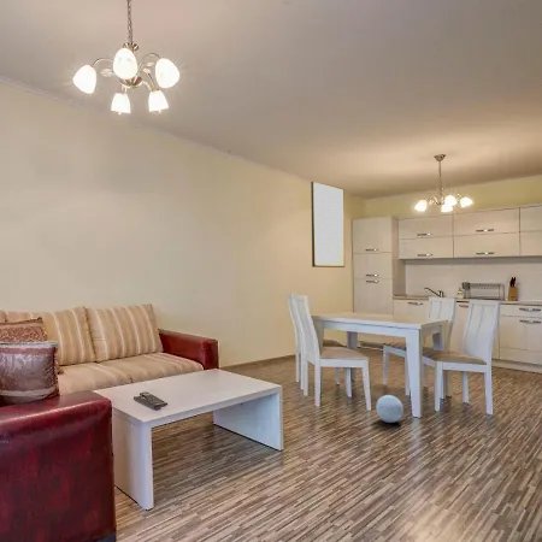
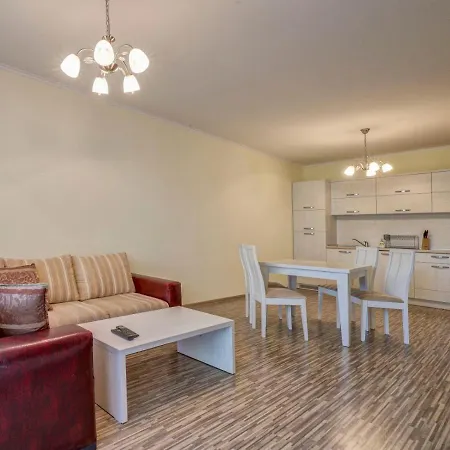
- home mirror (328, 225)
- ball (389, 408)
